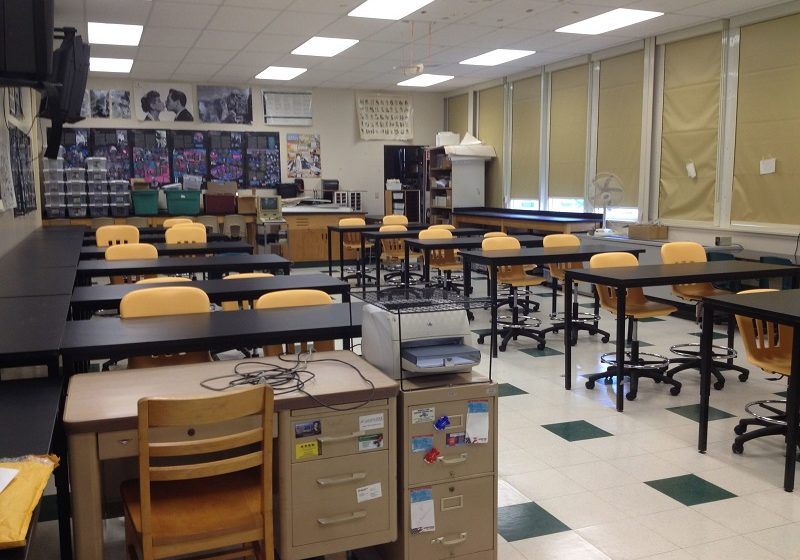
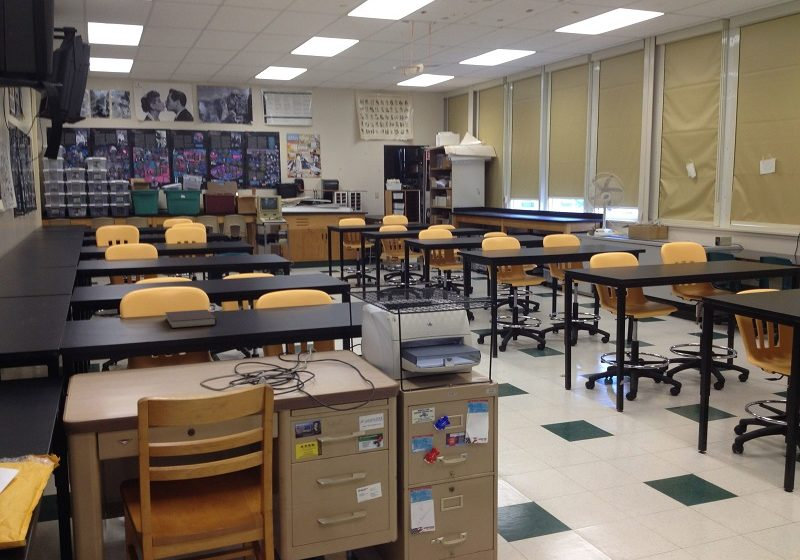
+ notebook (190, 318)
